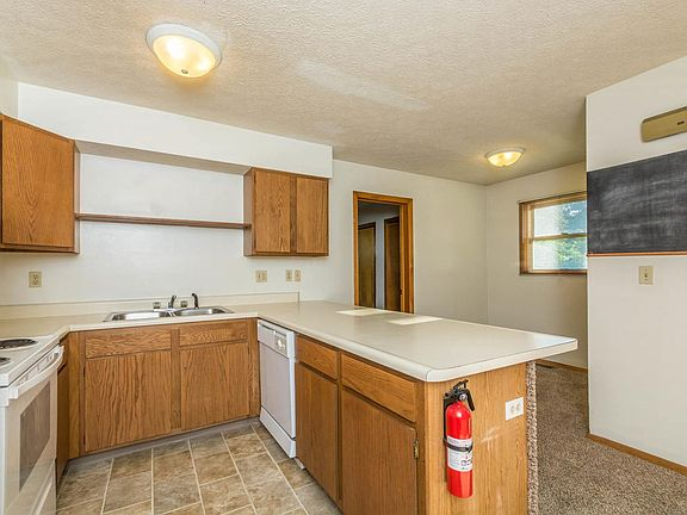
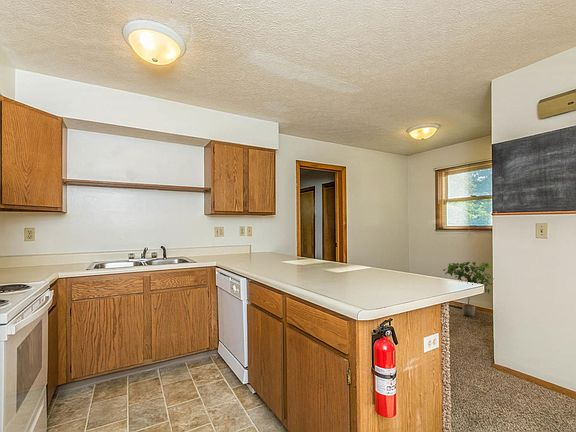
+ potted plant (468, 281)
